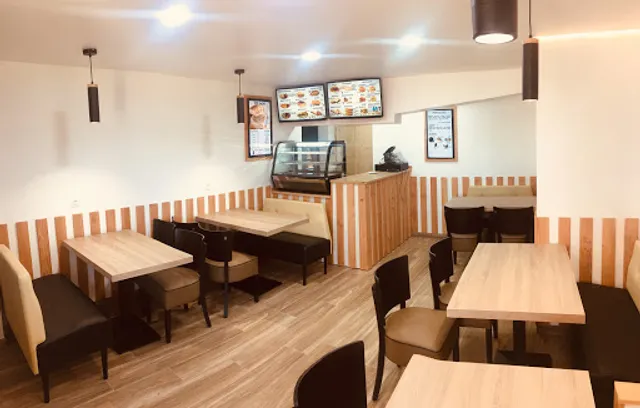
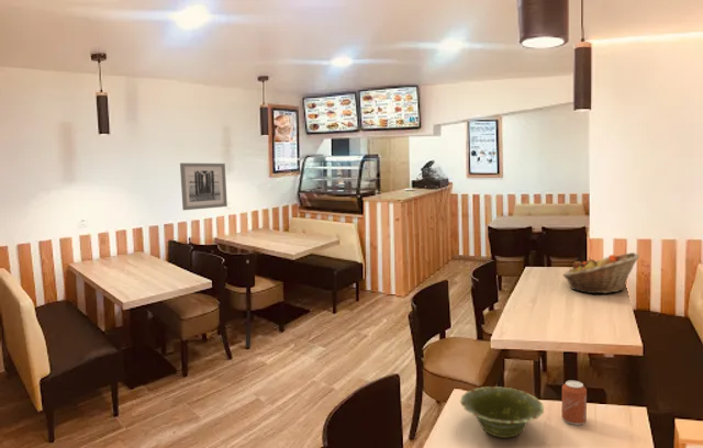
+ wall art (204, 186)
+ dish (501, 416)
+ can (573, 401)
+ fruit basket (600, 270)
